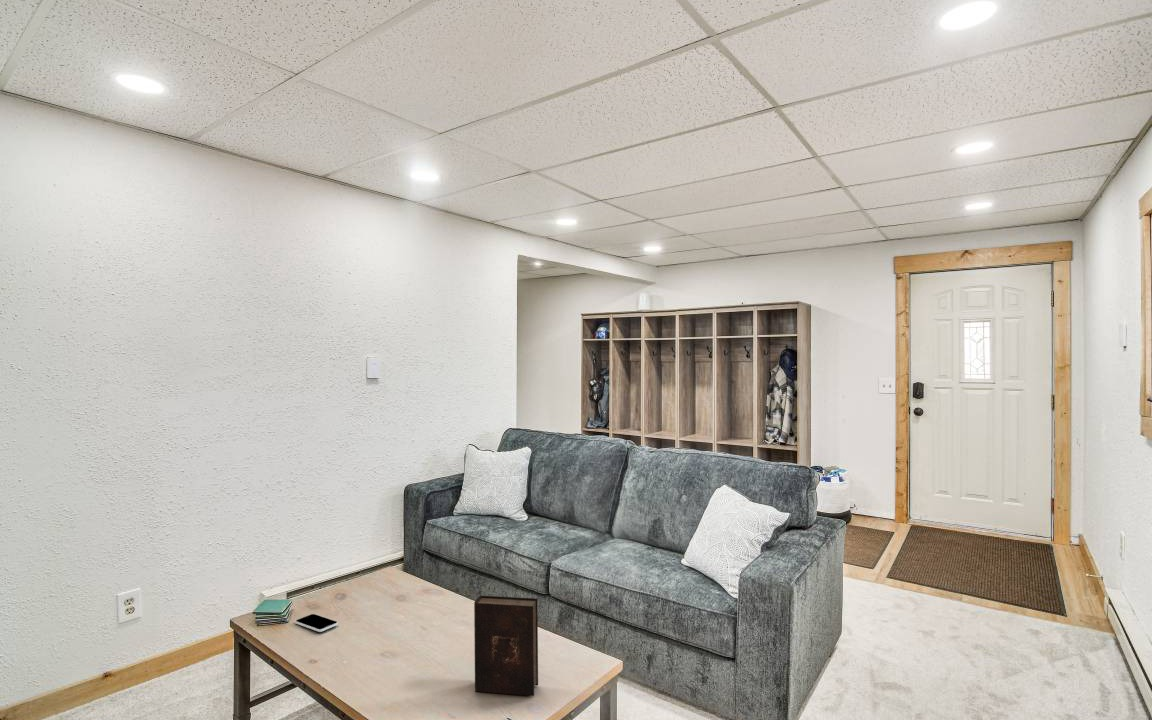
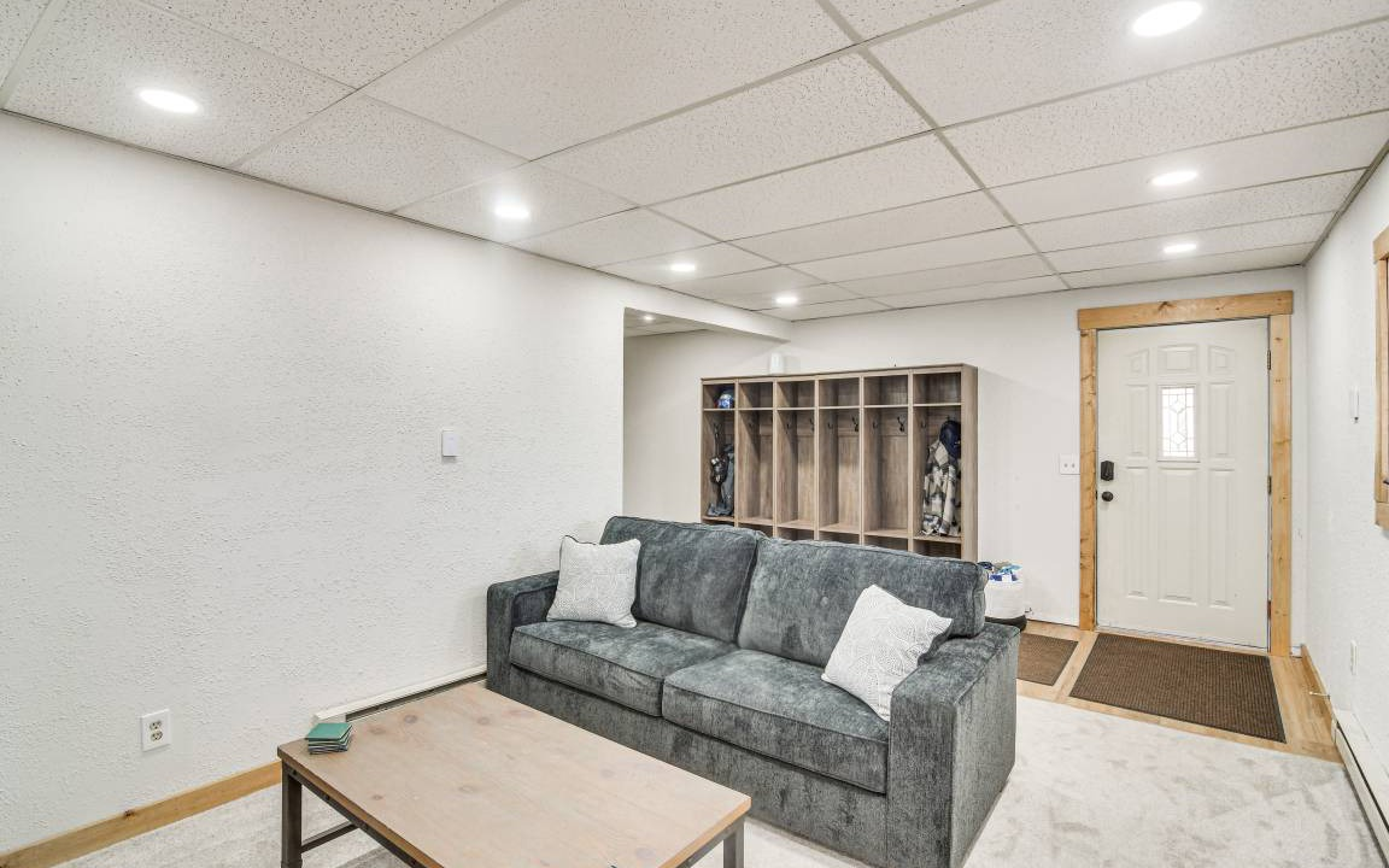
- smartphone (316, 622)
- bible (506, 644)
